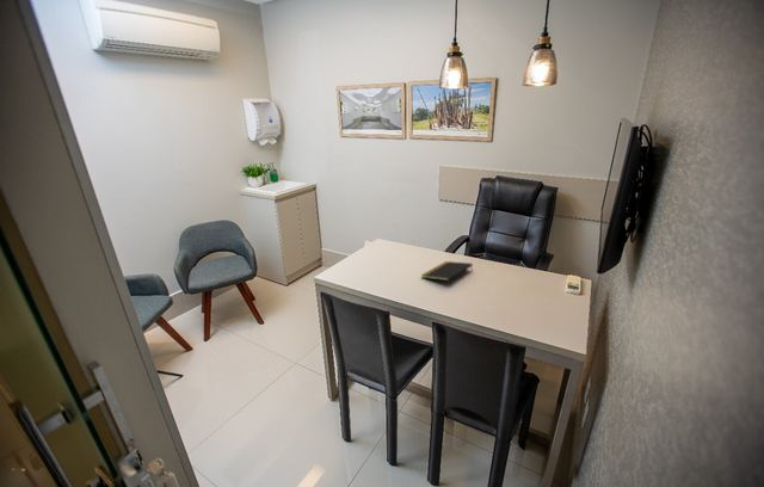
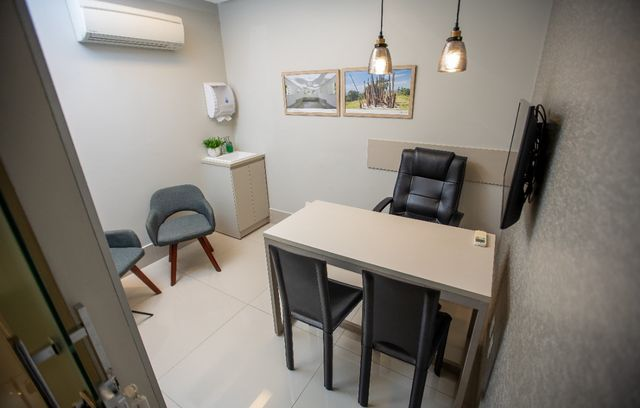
- notepad (446, 270)
